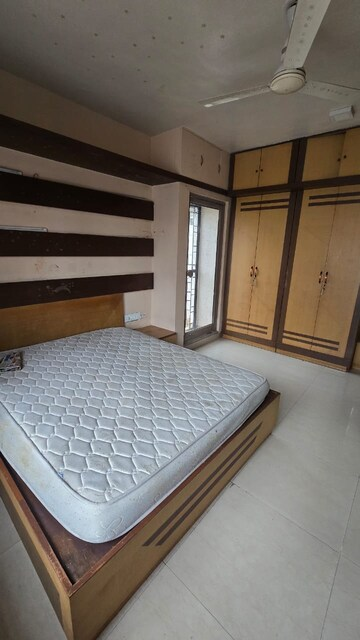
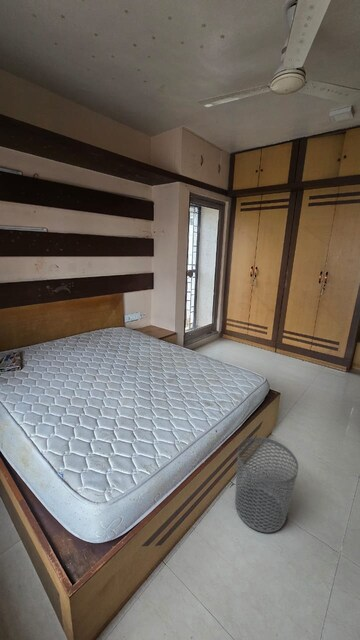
+ waste bin (263, 483)
